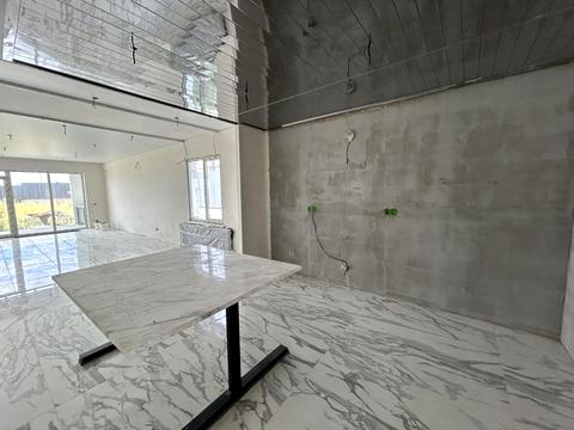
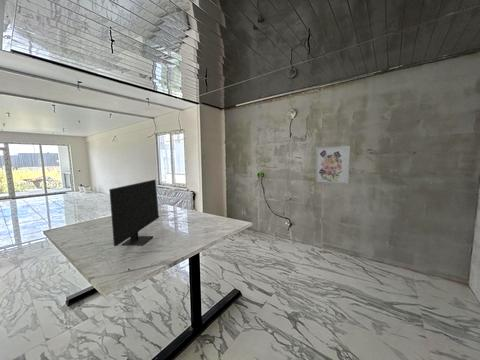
+ wall art (331, 165)
+ computer monitor (142, 209)
